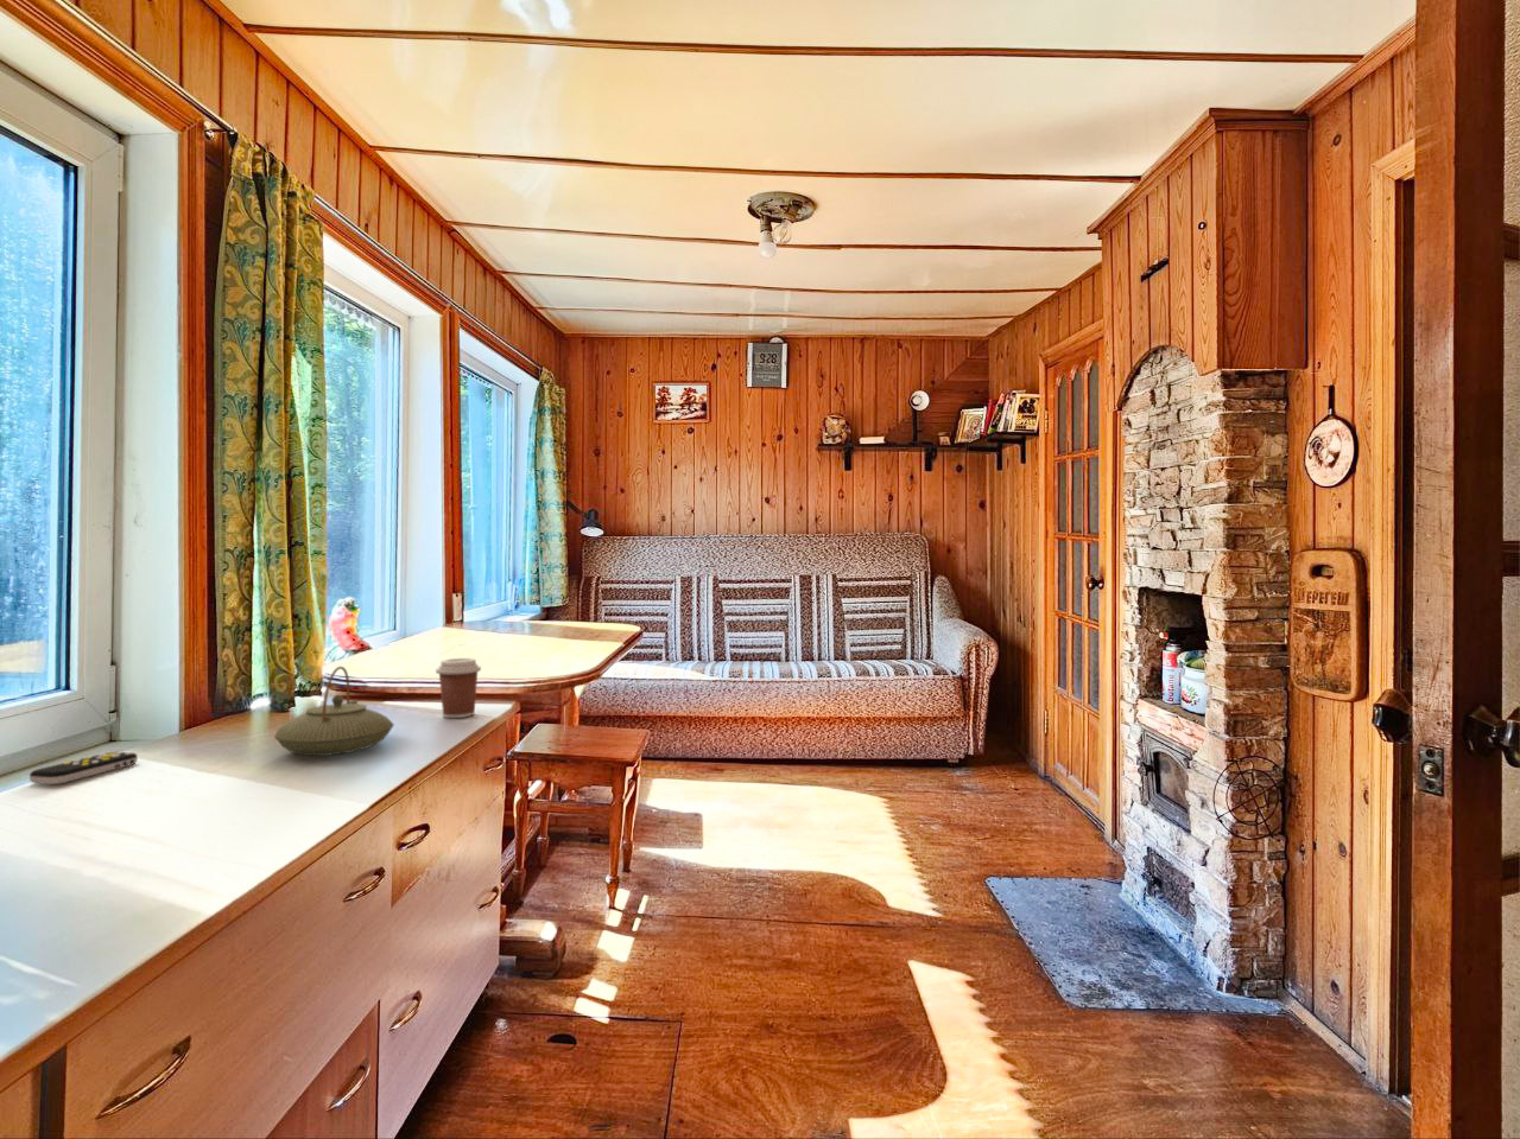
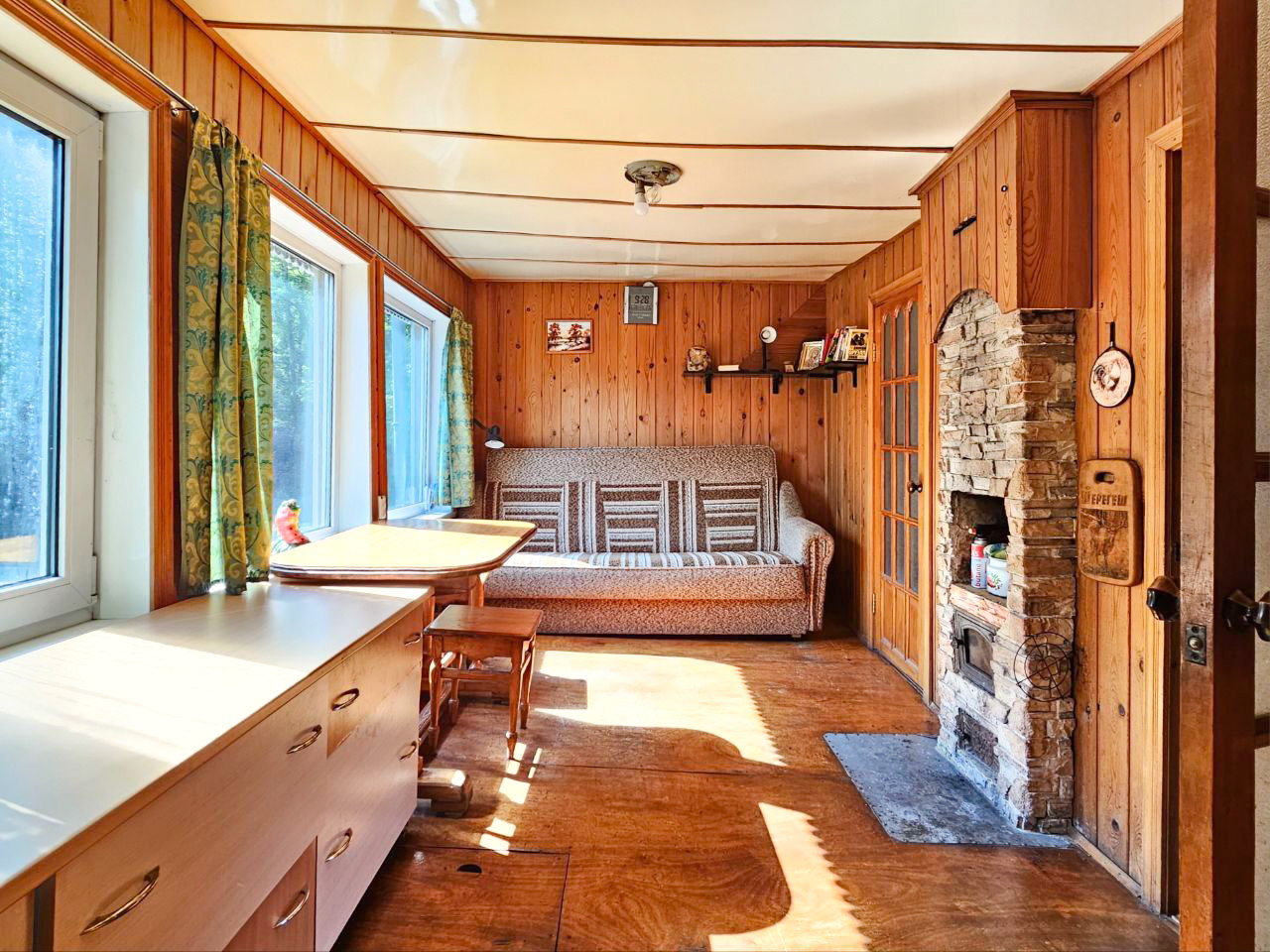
- remote control (85, 767)
- coffee cup (458, 687)
- teapot (339, 706)
